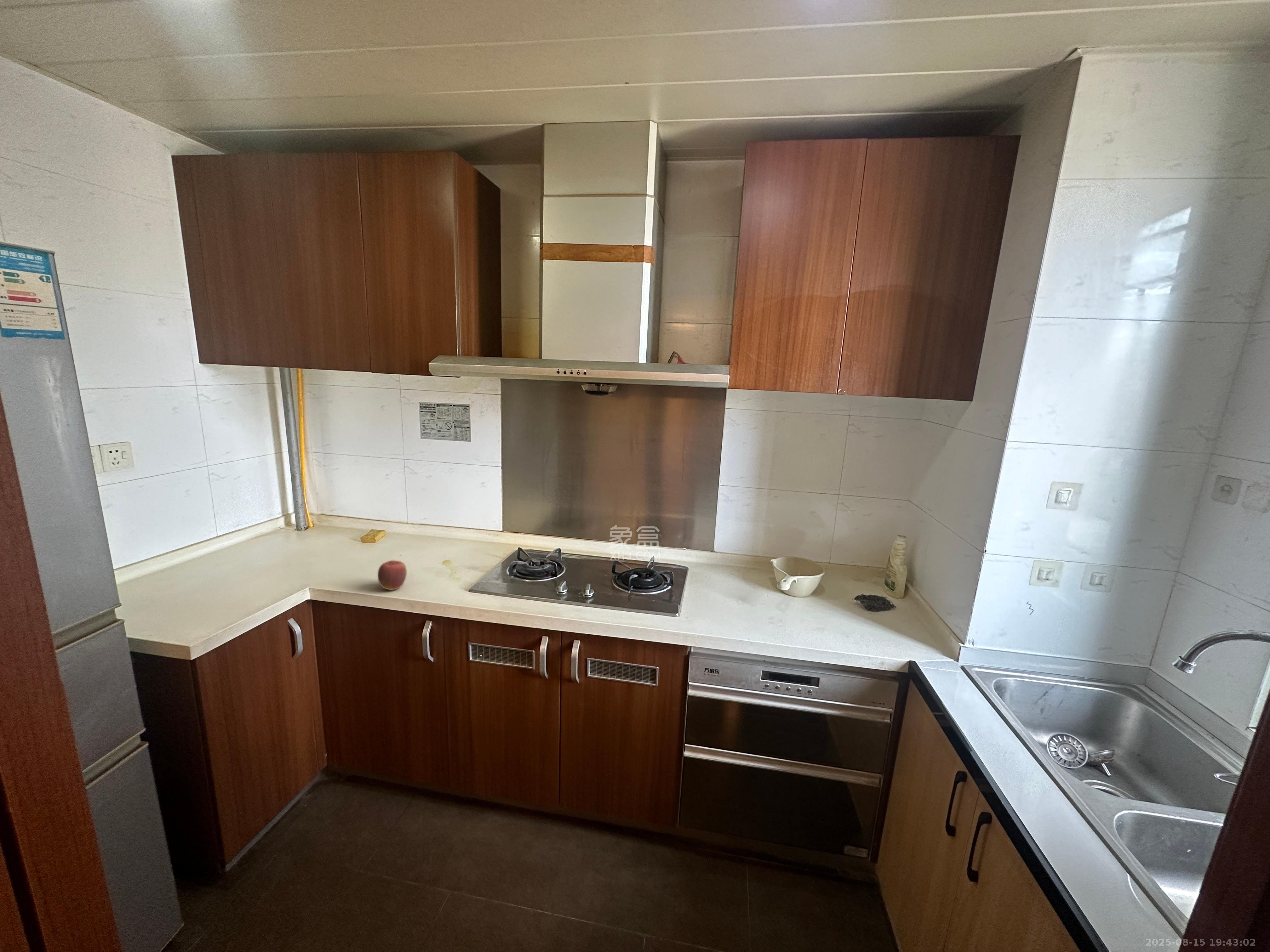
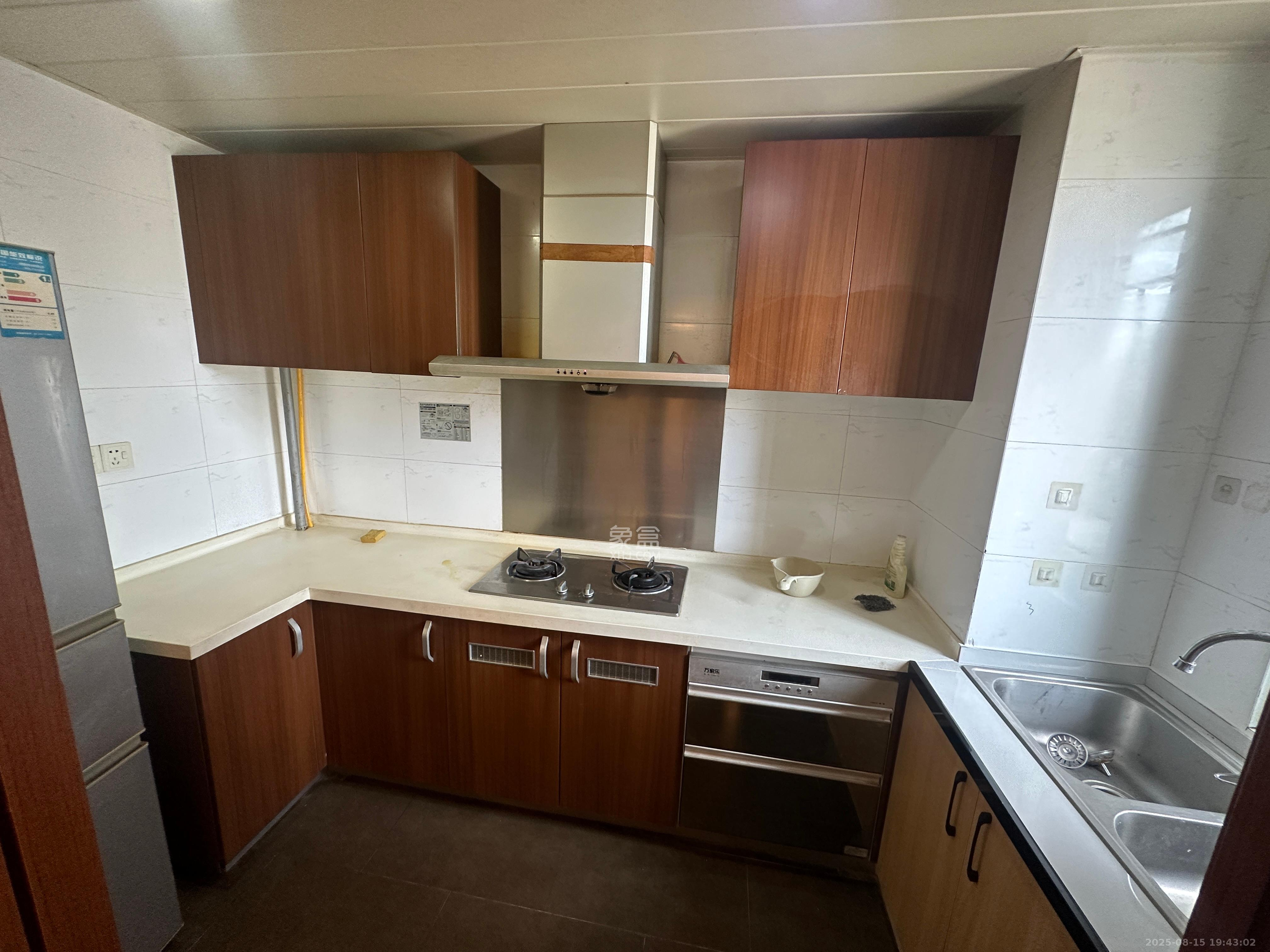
- apple (392, 574)
